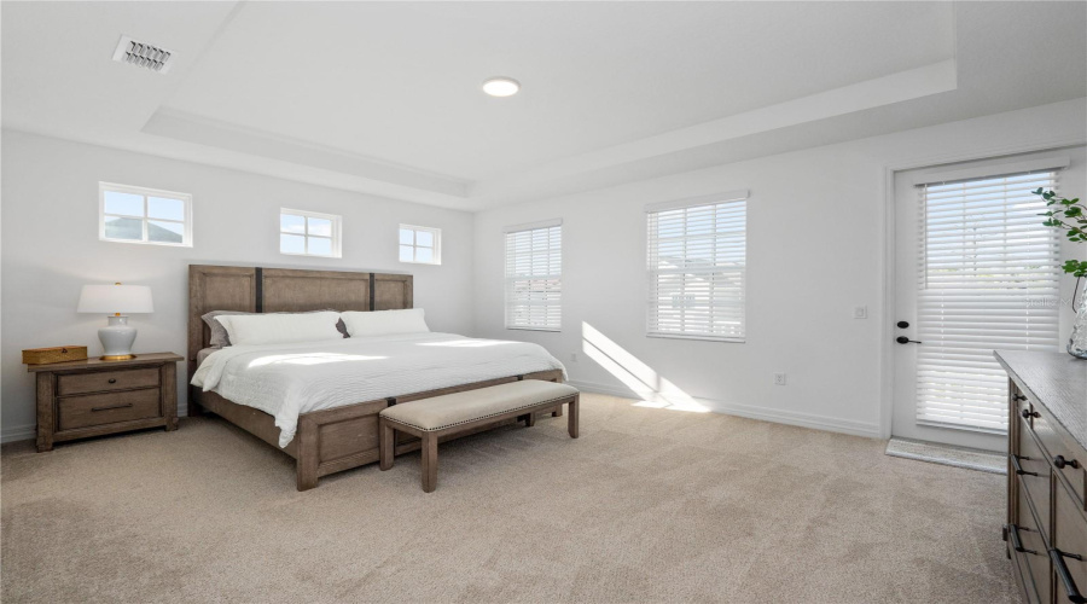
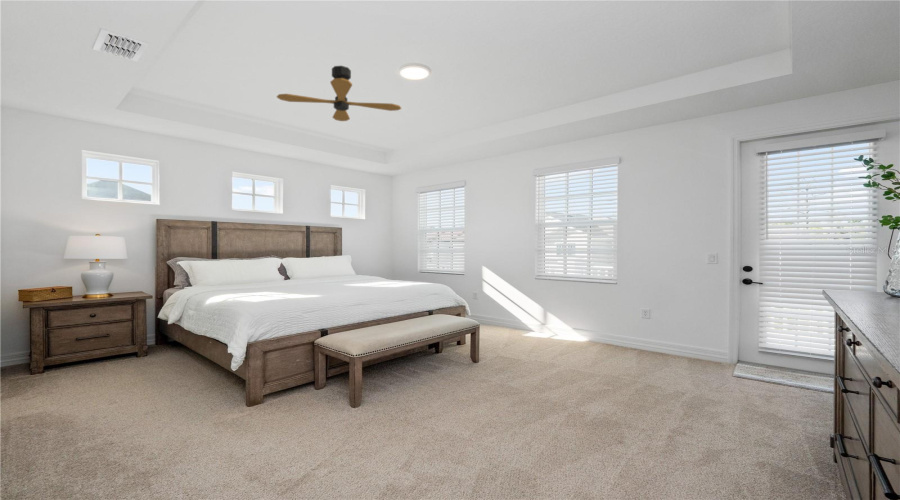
+ ceiling fan (341, 89)
